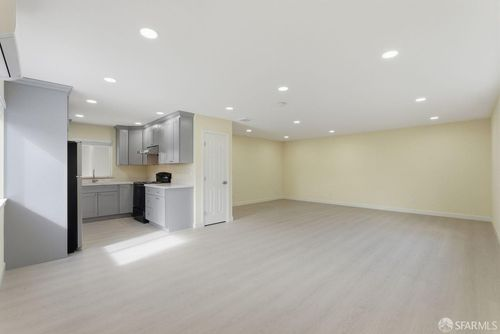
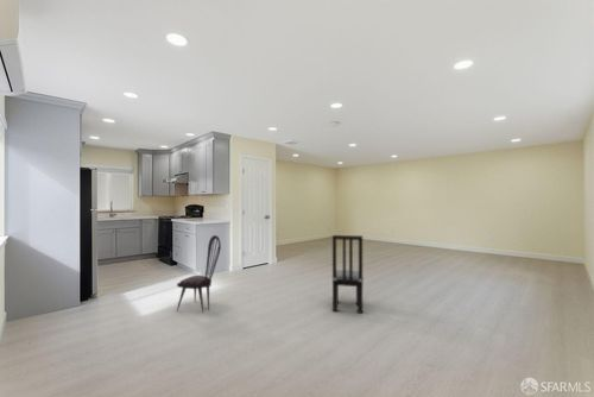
+ dining chair (200, 276)
+ dining chair (347, 270)
